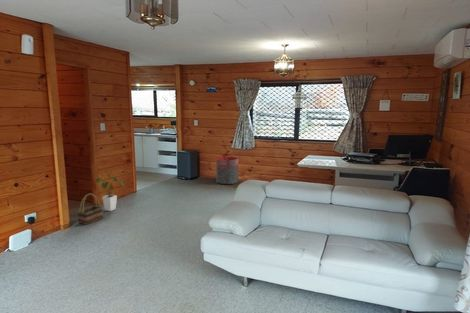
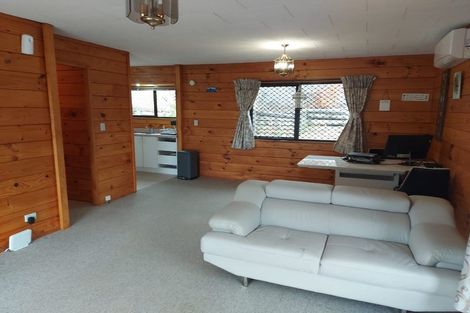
- basket (90, 207)
- trash can (227, 170)
- house plant (111, 192)
